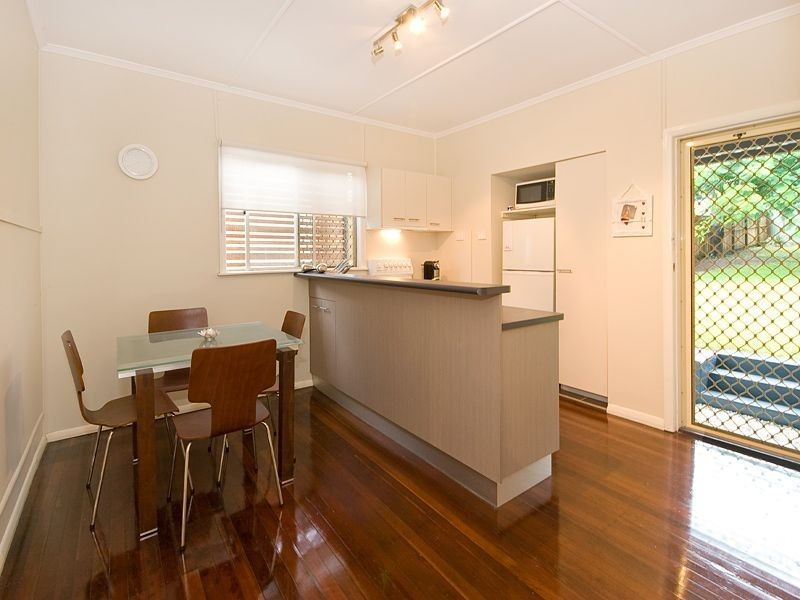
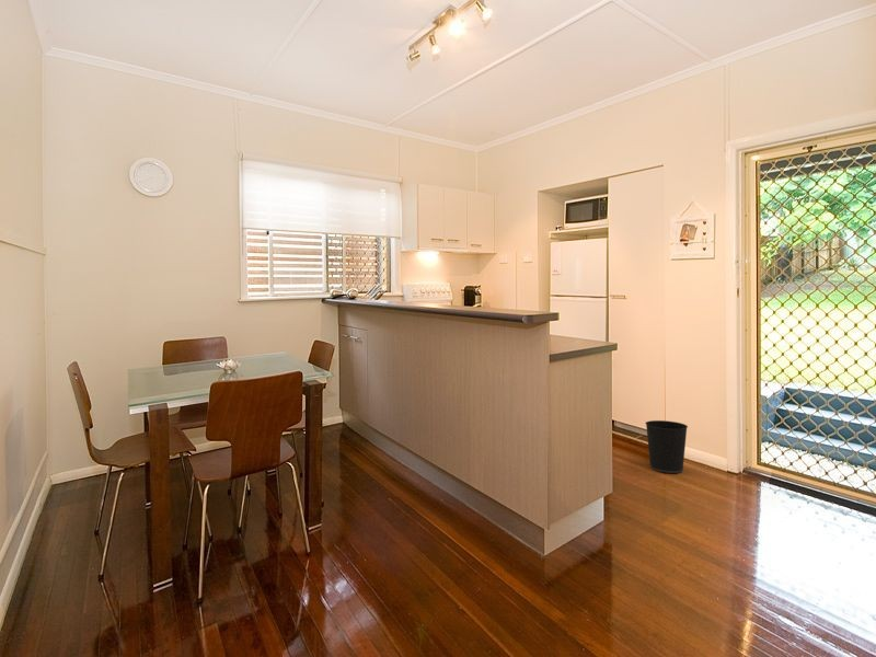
+ wastebasket (666, 446)
